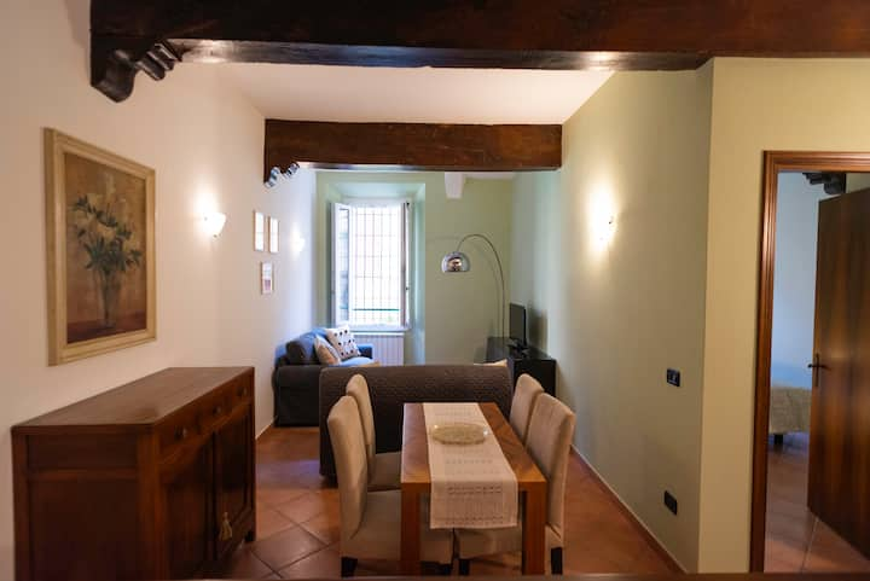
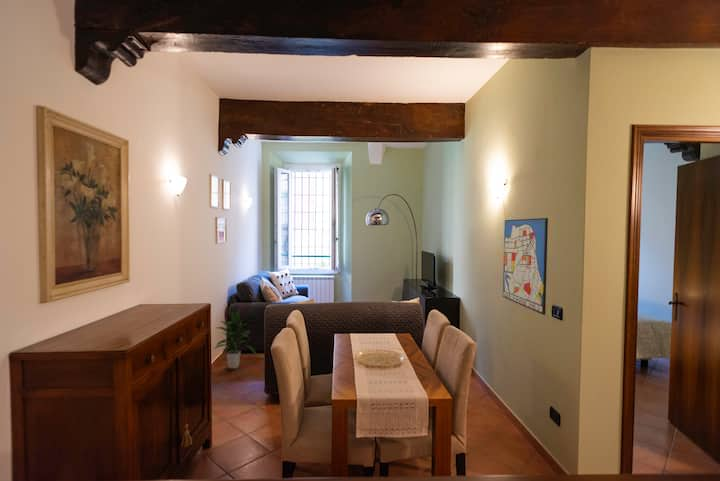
+ wall art (522, 262)
+ indoor plant (234, 339)
